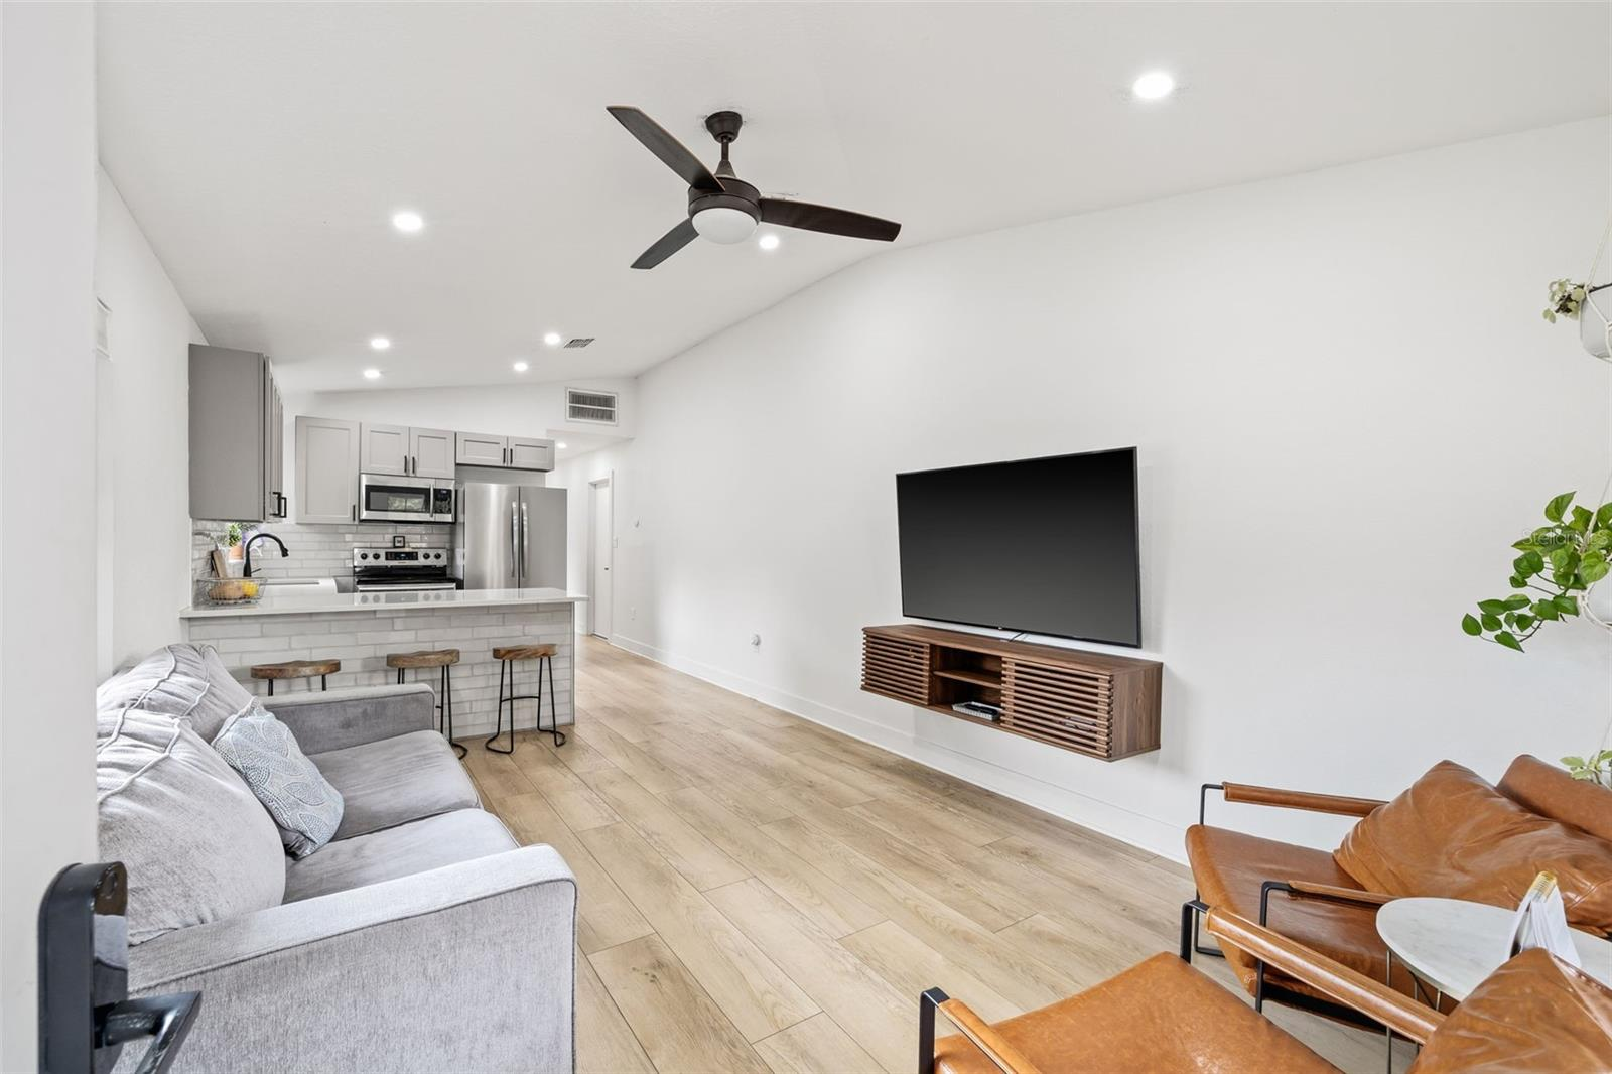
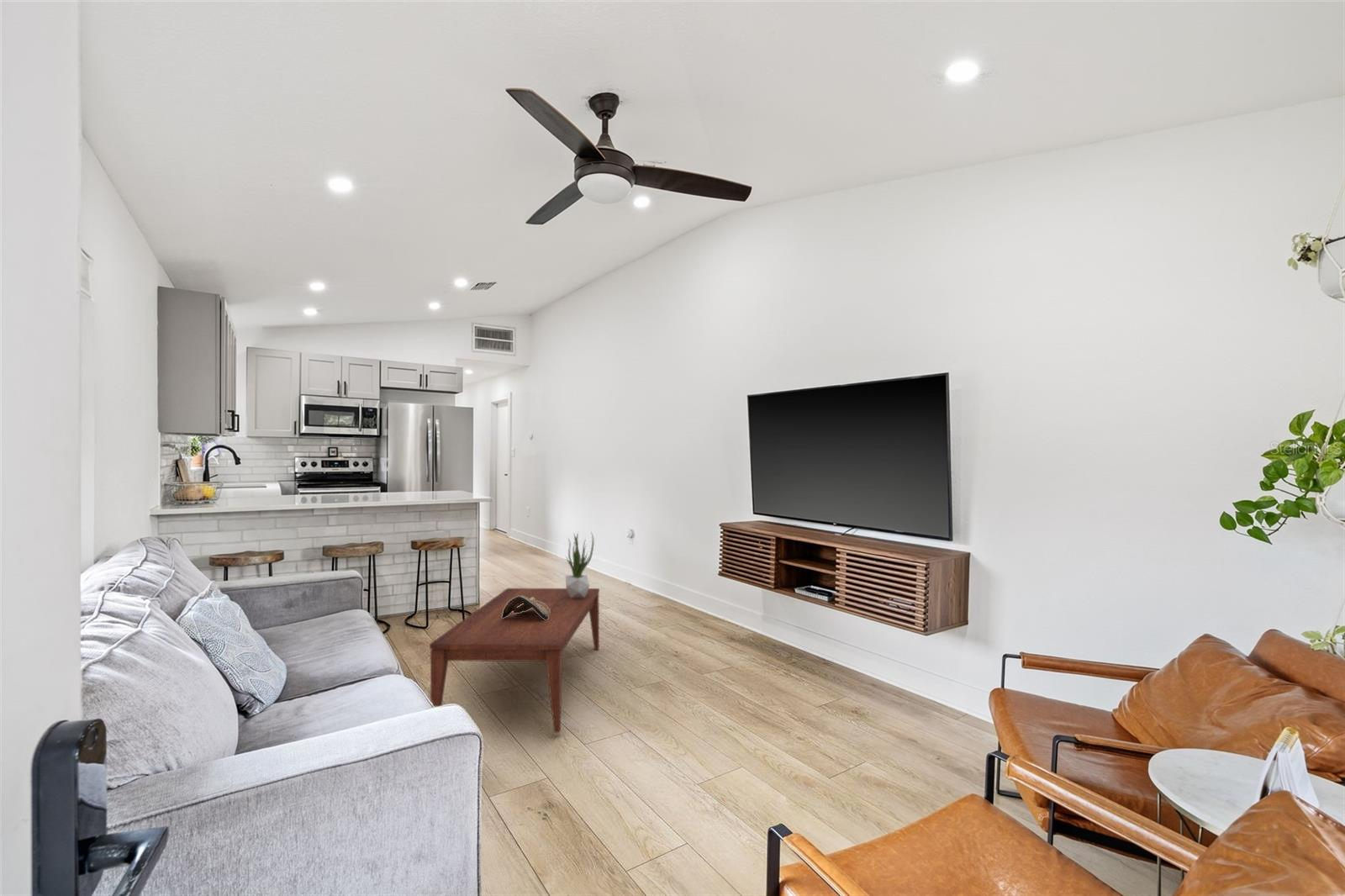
+ coffee table (529, 647)
+ potted plant (579, 564)
+ animal skull (531, 603)
